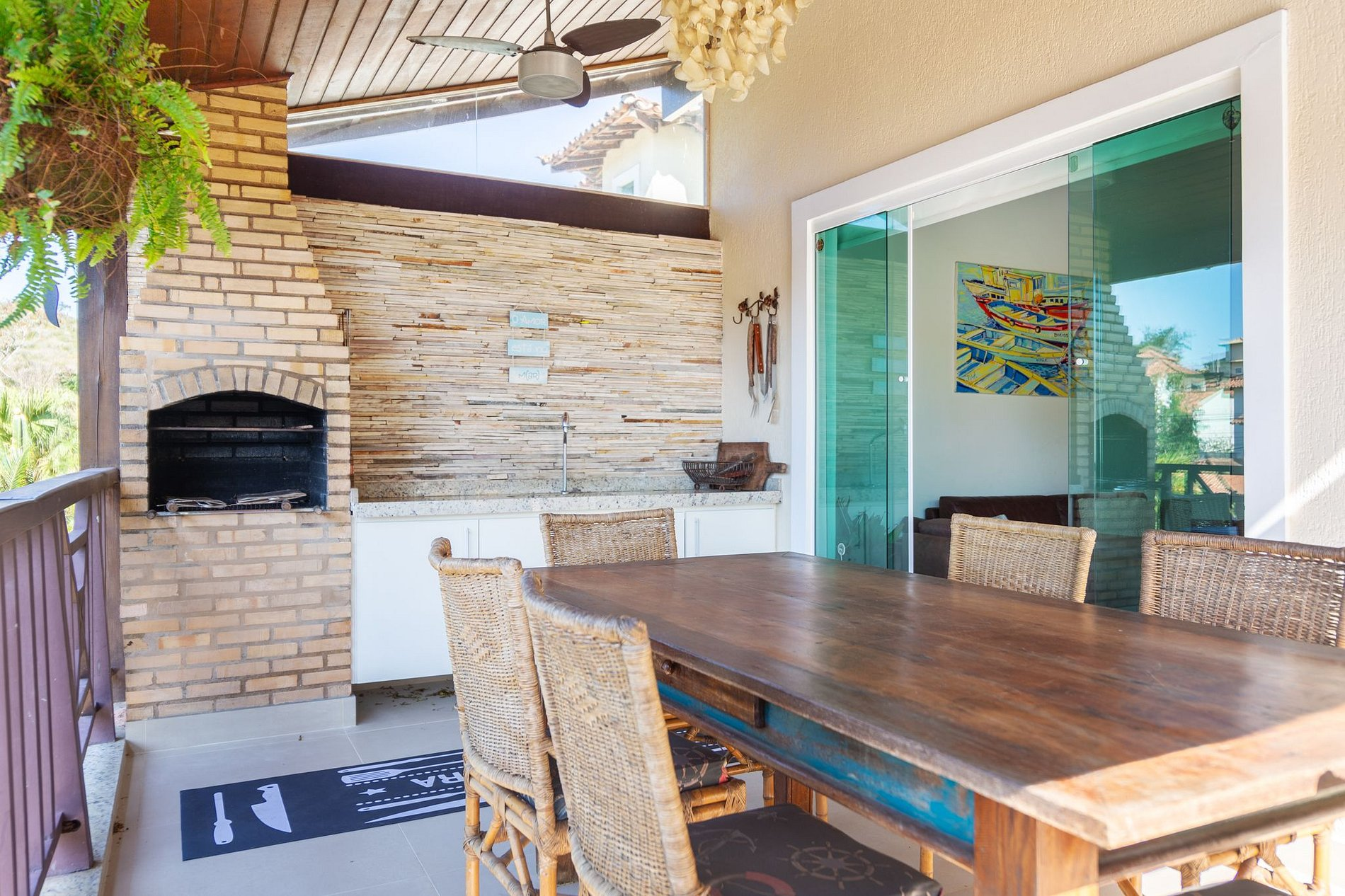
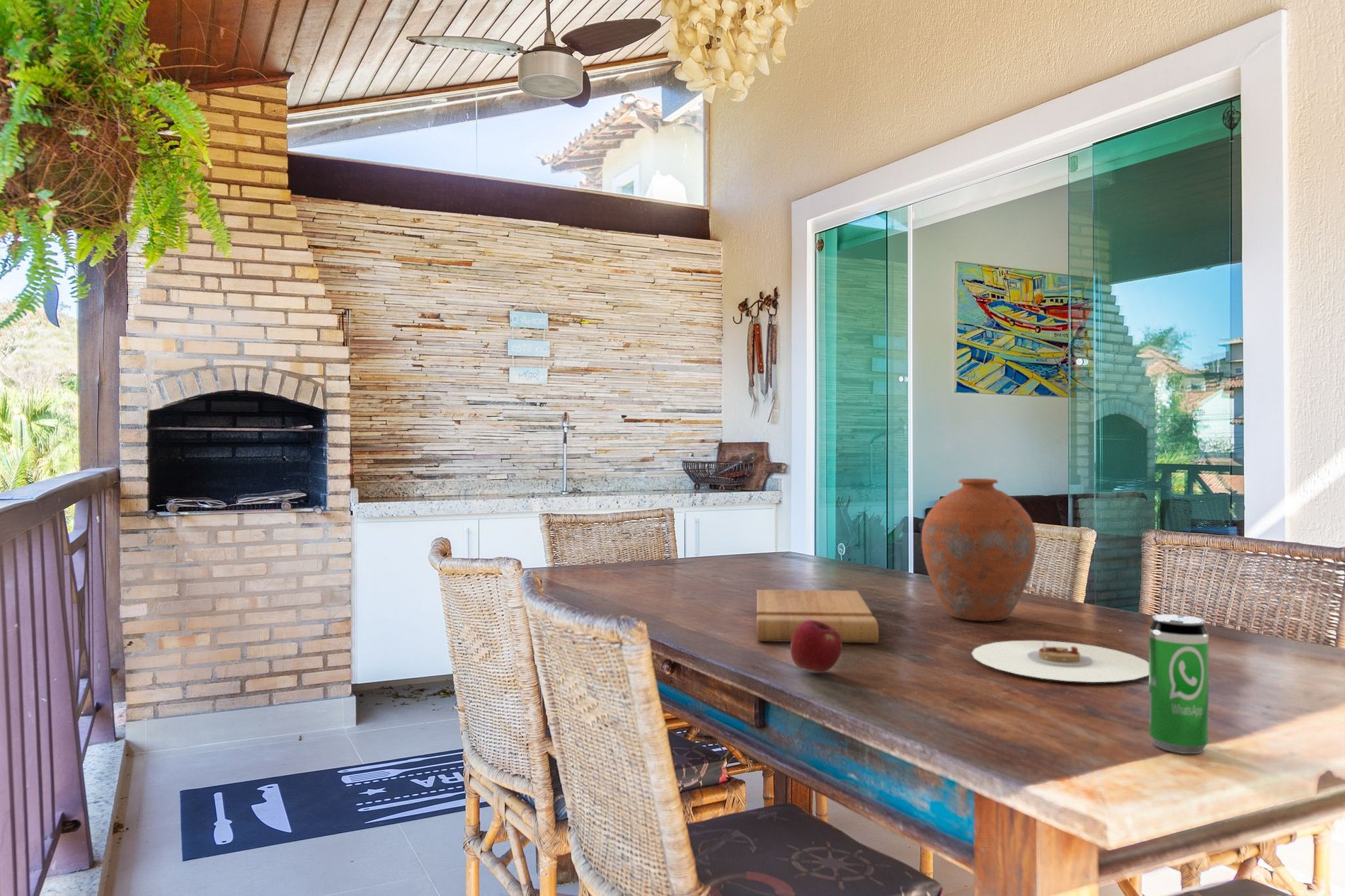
+ beverage can (1178, 682)
+ plate (1059, 652)
+ vase (978, 548)
+ apple (816, 646)
+ cutting board (811, 614)
